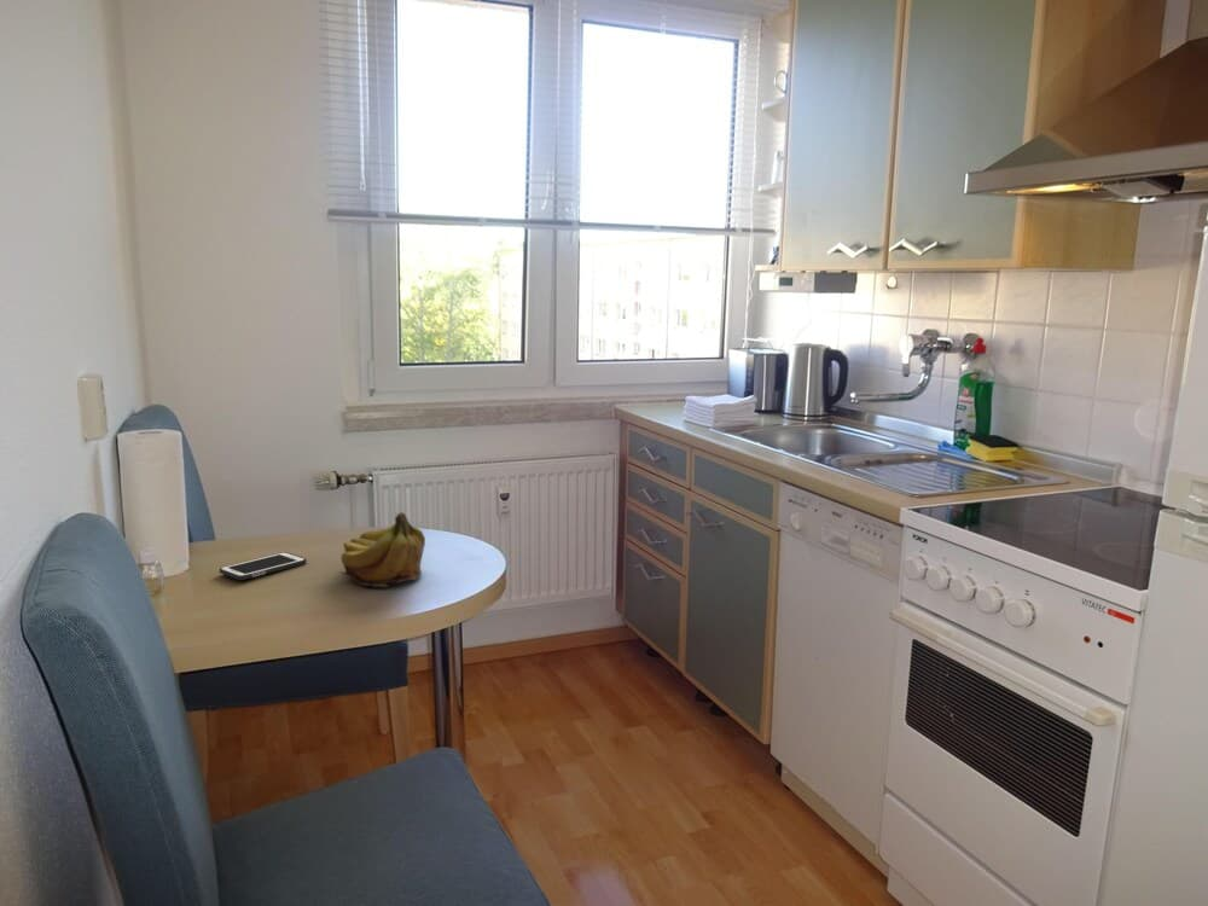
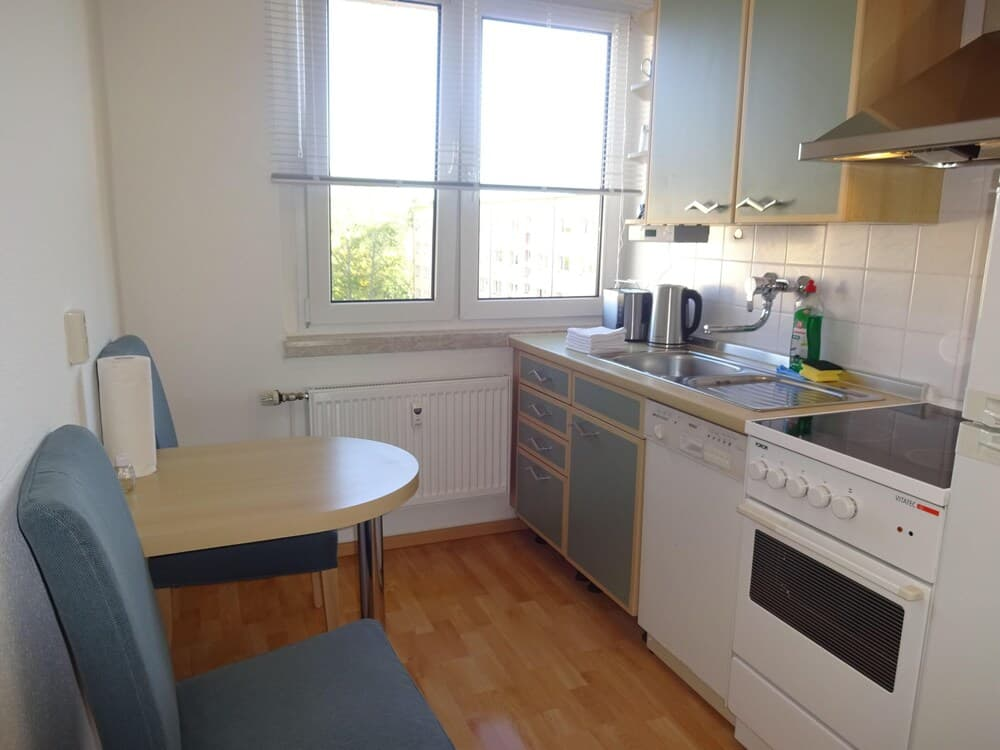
- fruit (378, 541)
- cell phone (263, 565)
